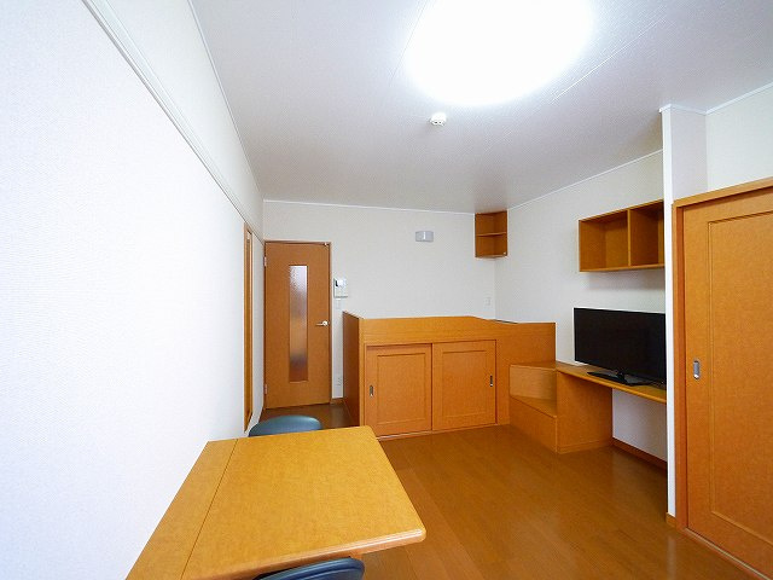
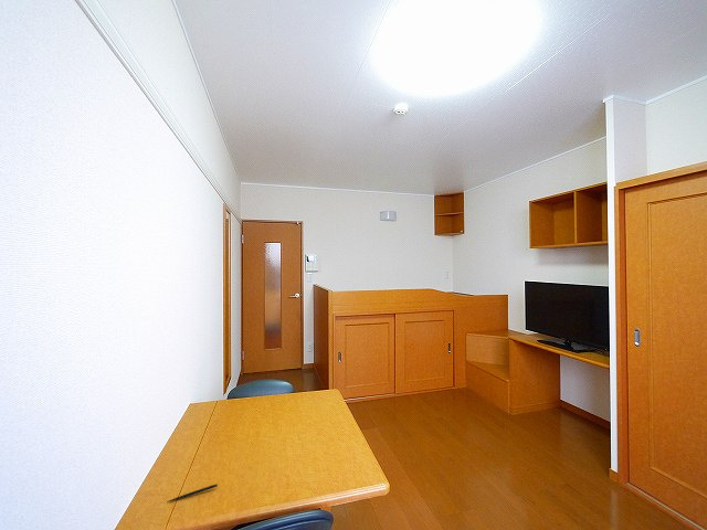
+ pen (192, 492)
